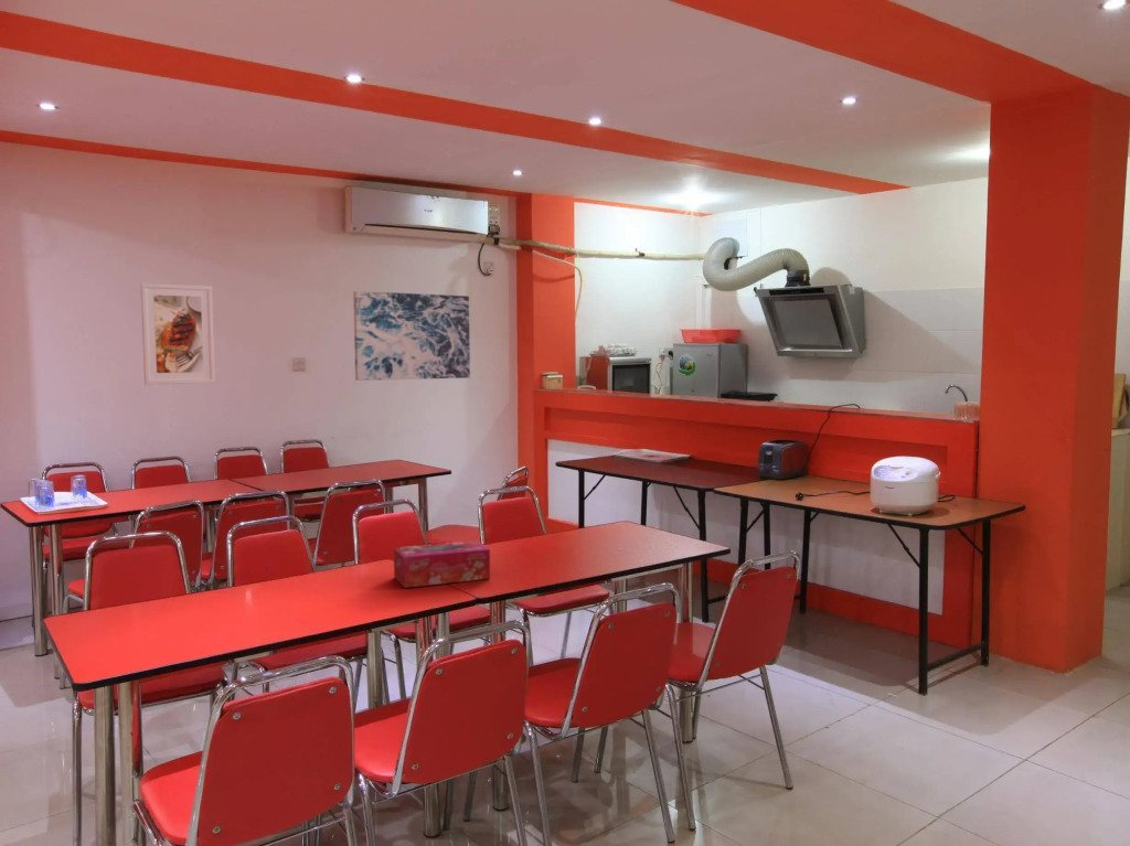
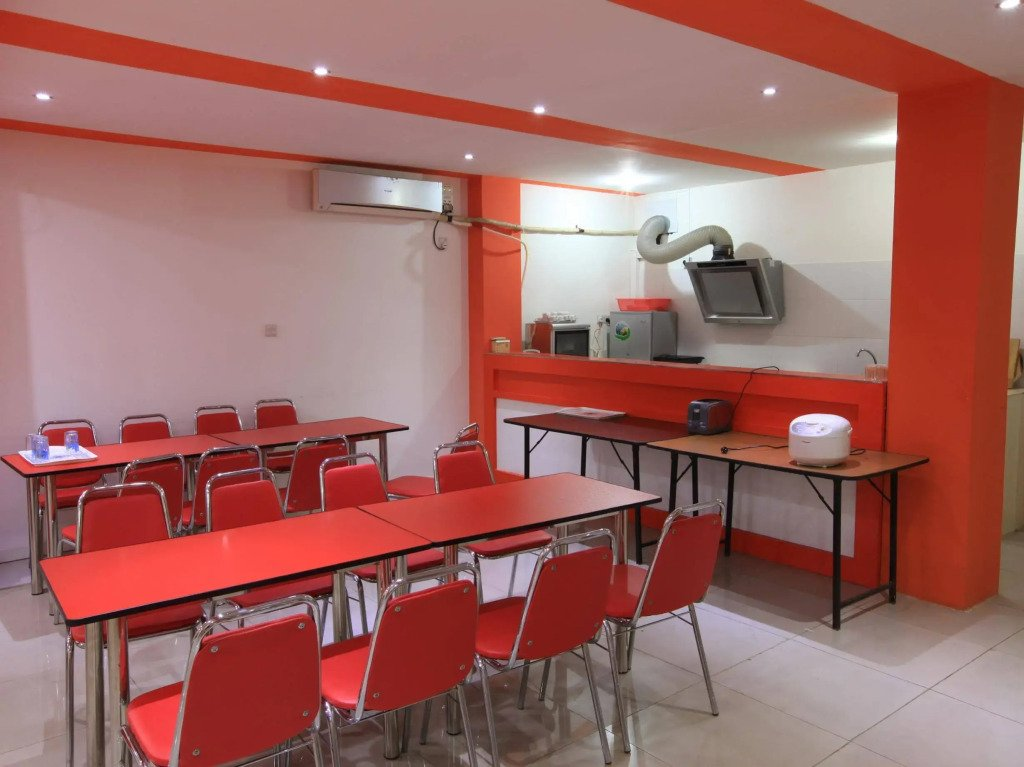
- tissue box (441, 563)
- wall art (414, 336)
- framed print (179, 334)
